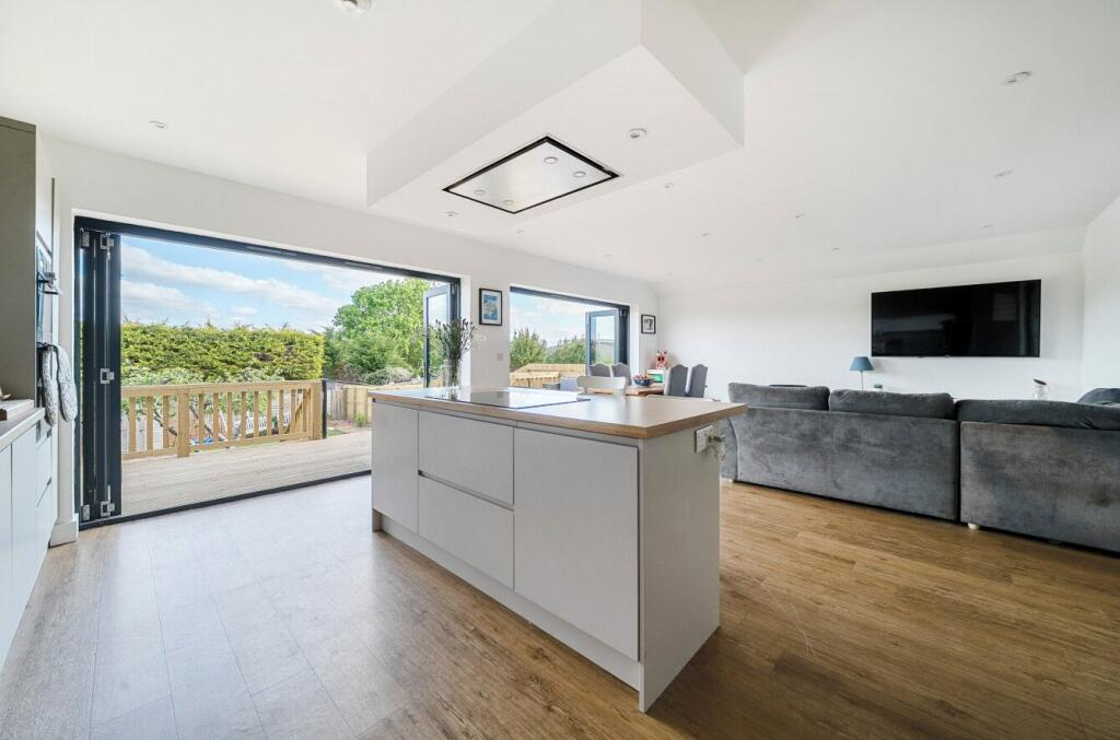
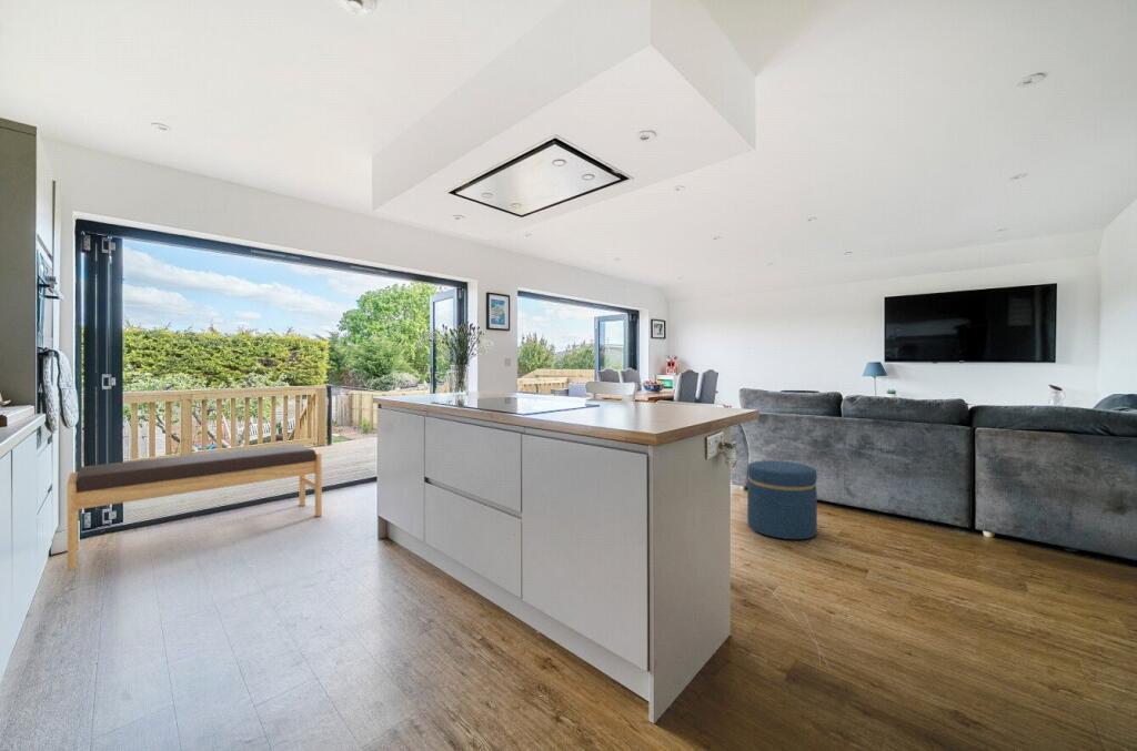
+ ottoman (781, 496)
+ bench (207, 489)
